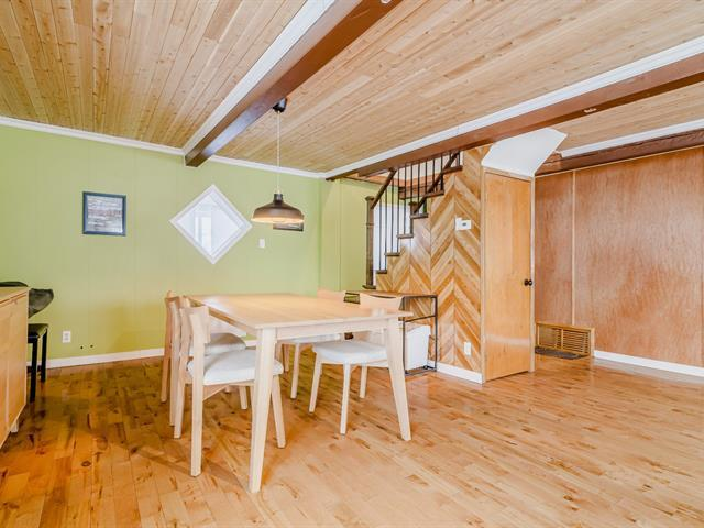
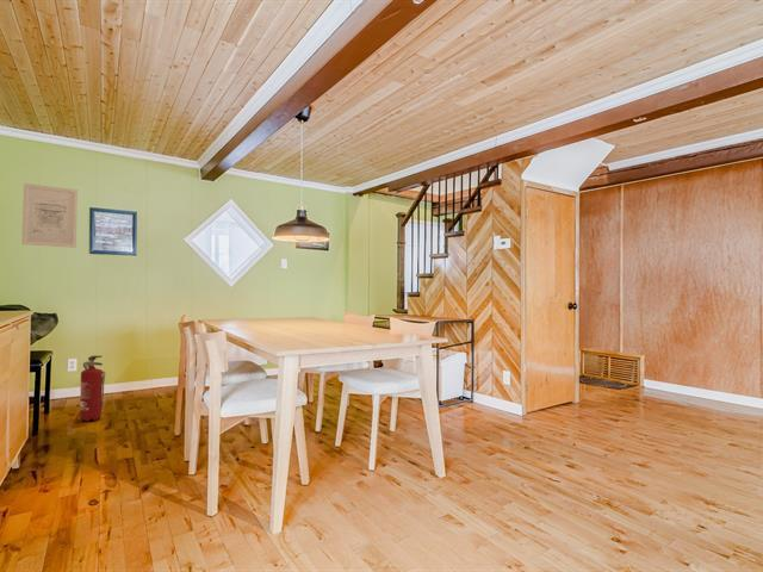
+ fire extinguisher (92, 386)
+ wall art (50, 216)
